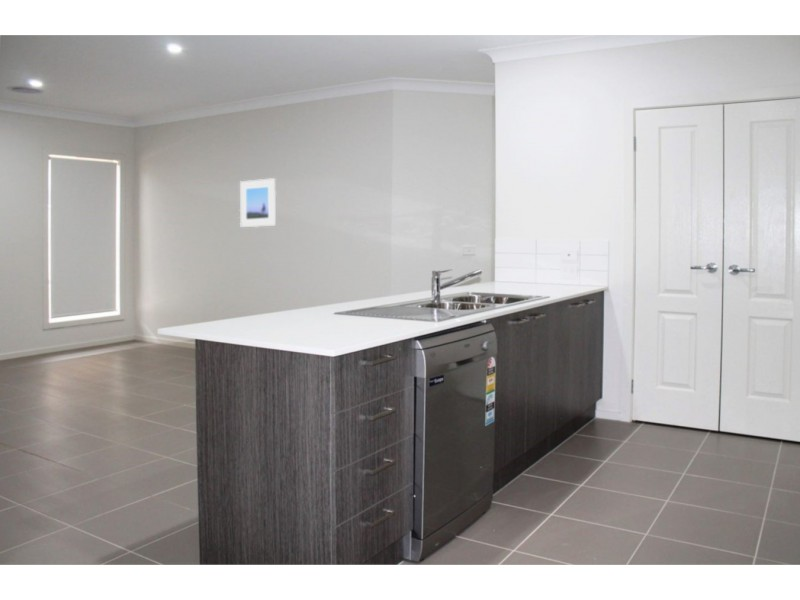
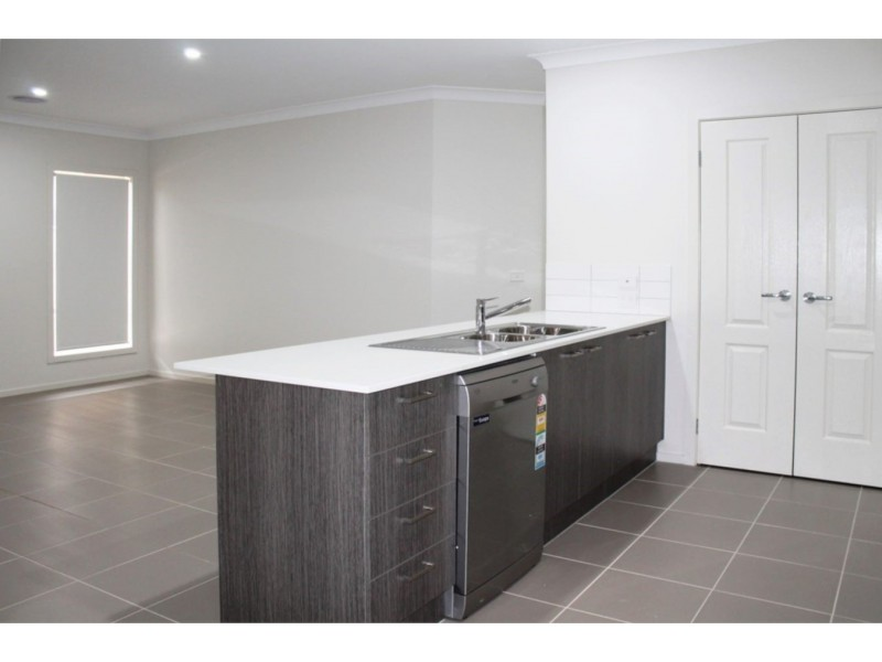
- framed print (257, 203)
